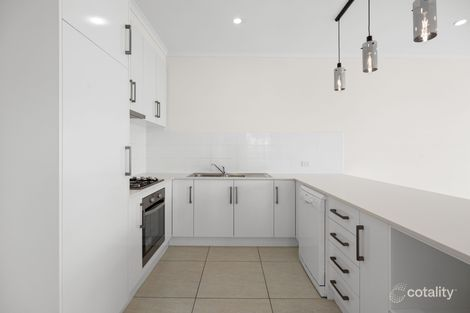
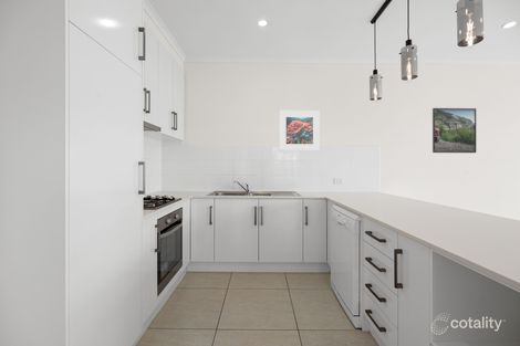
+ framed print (454, 130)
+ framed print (299, 130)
